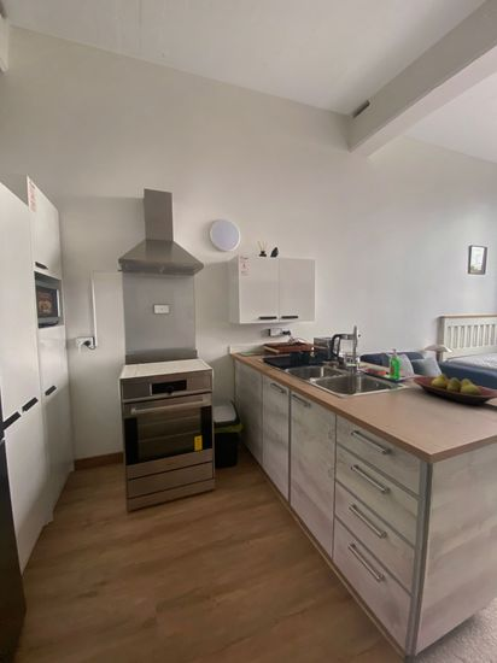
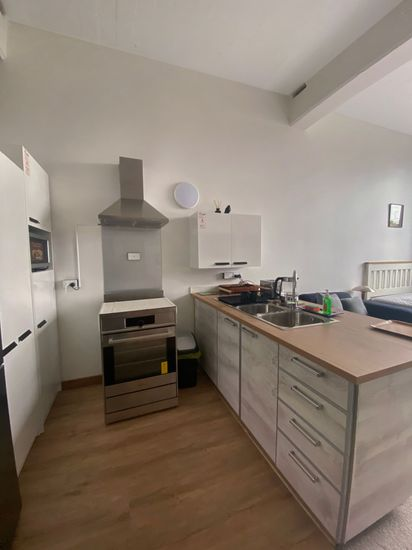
- fruit bowl (452, 386)
